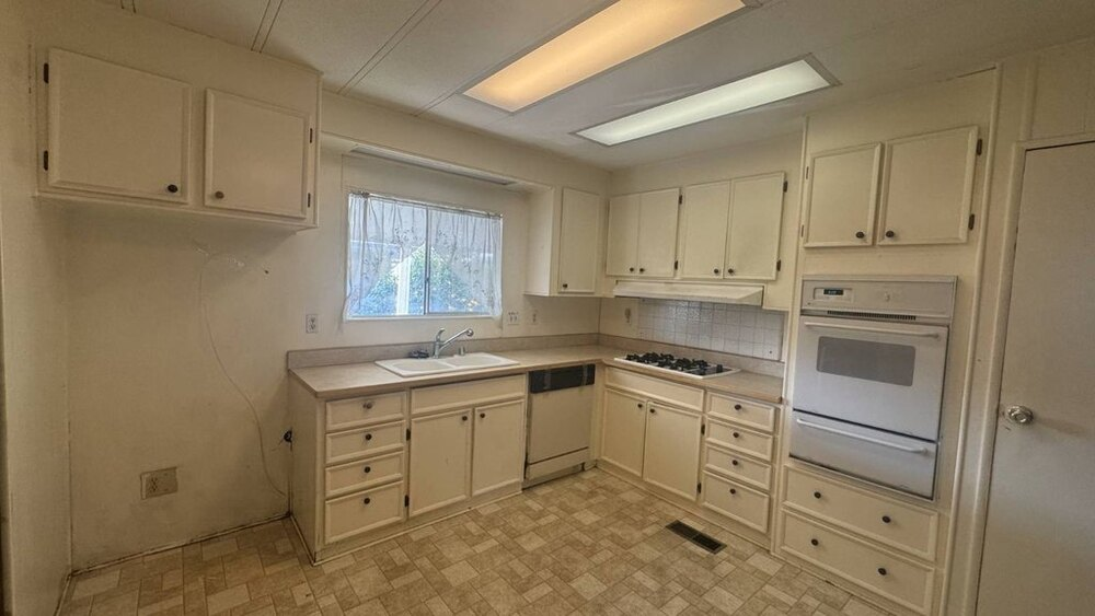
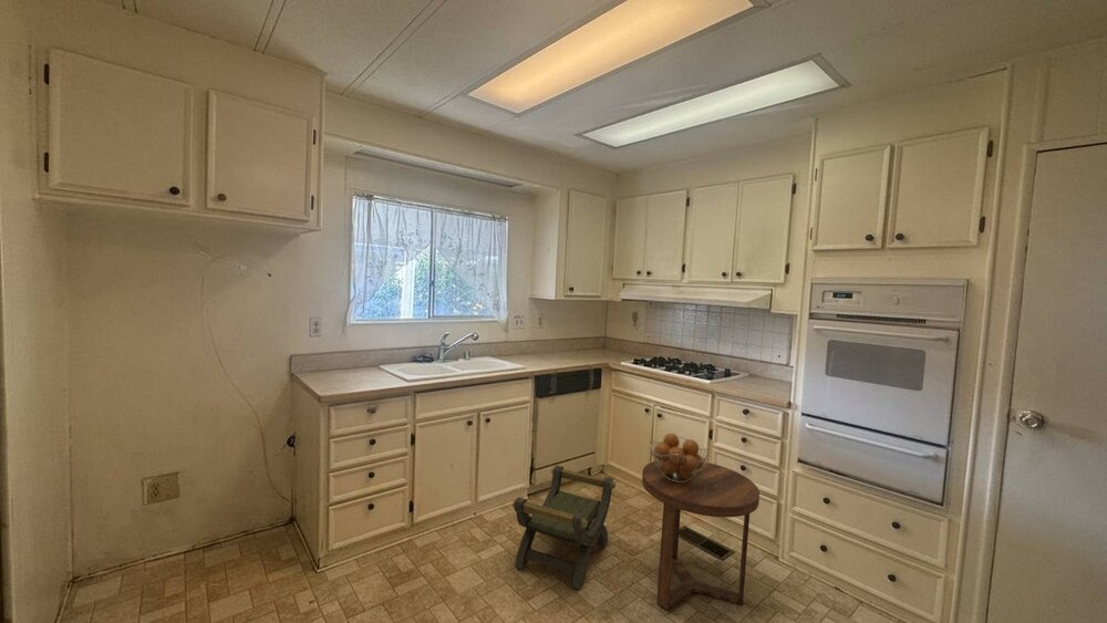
+ stool (566, 520)
+ side table (679, 529)
+ fruit basket (677, 456)
